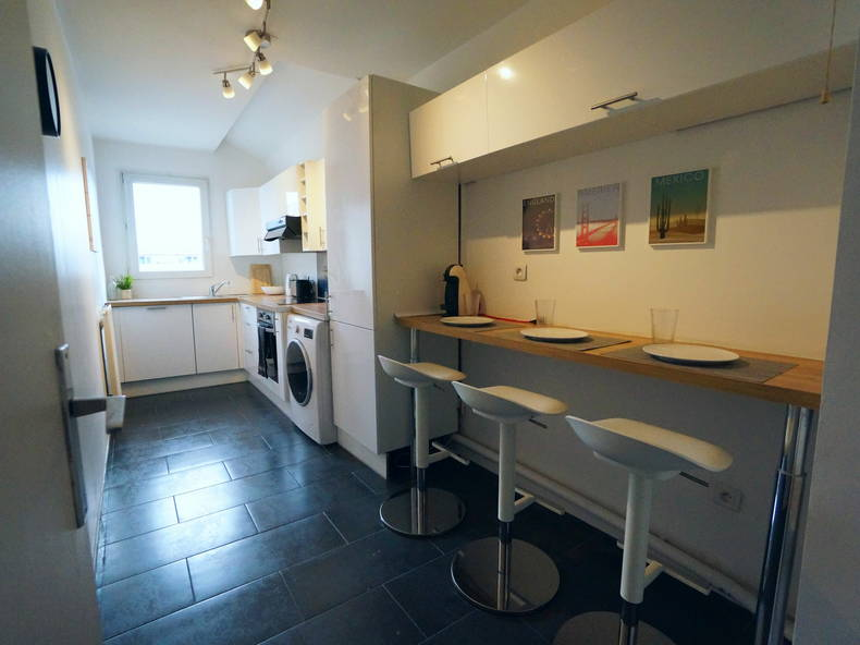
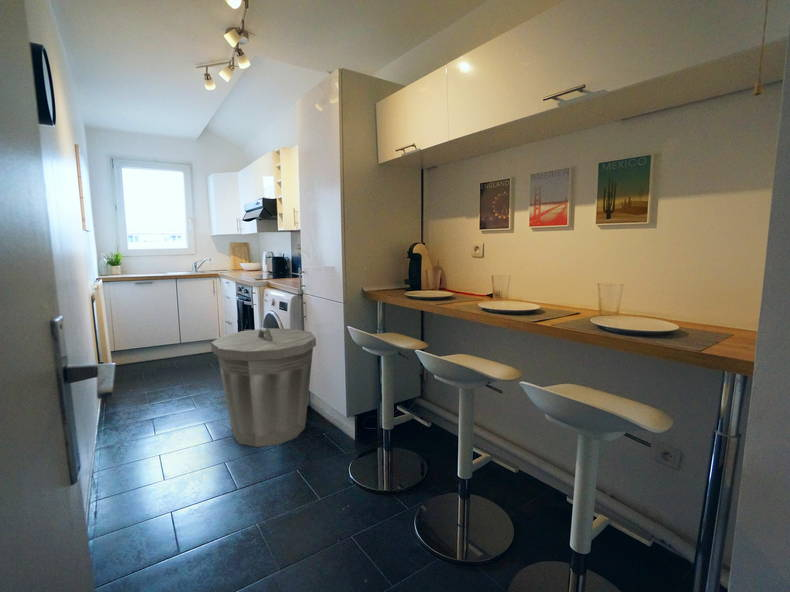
+ trash can (268, 379)
